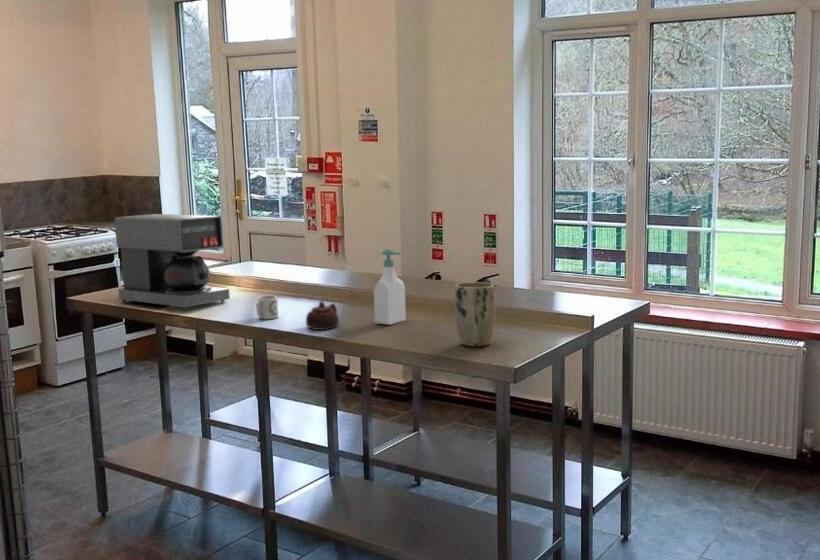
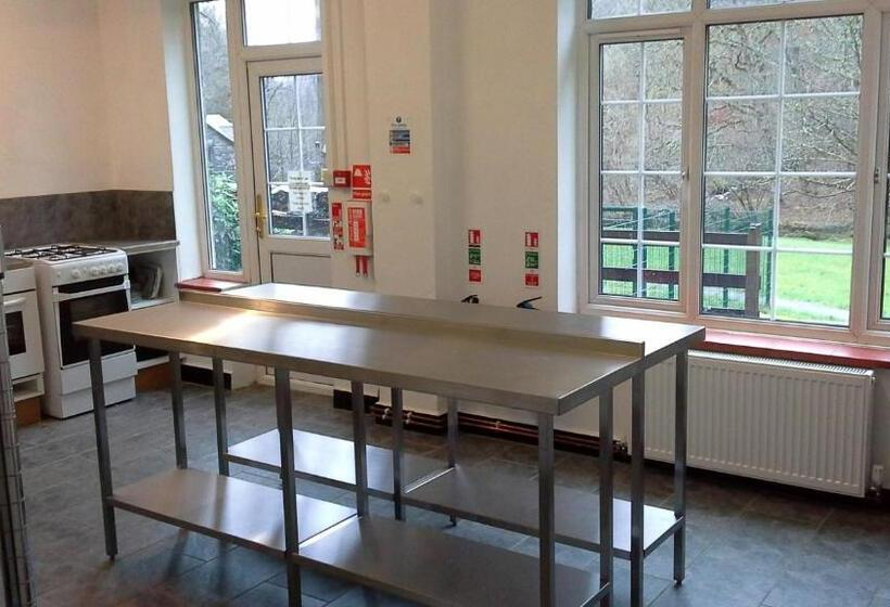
- soap bottle (391, 285)
- coffee maker (170, 259)
- teapot (322, 314)
- cup (266, 307)
- plant pot (475, 314)
